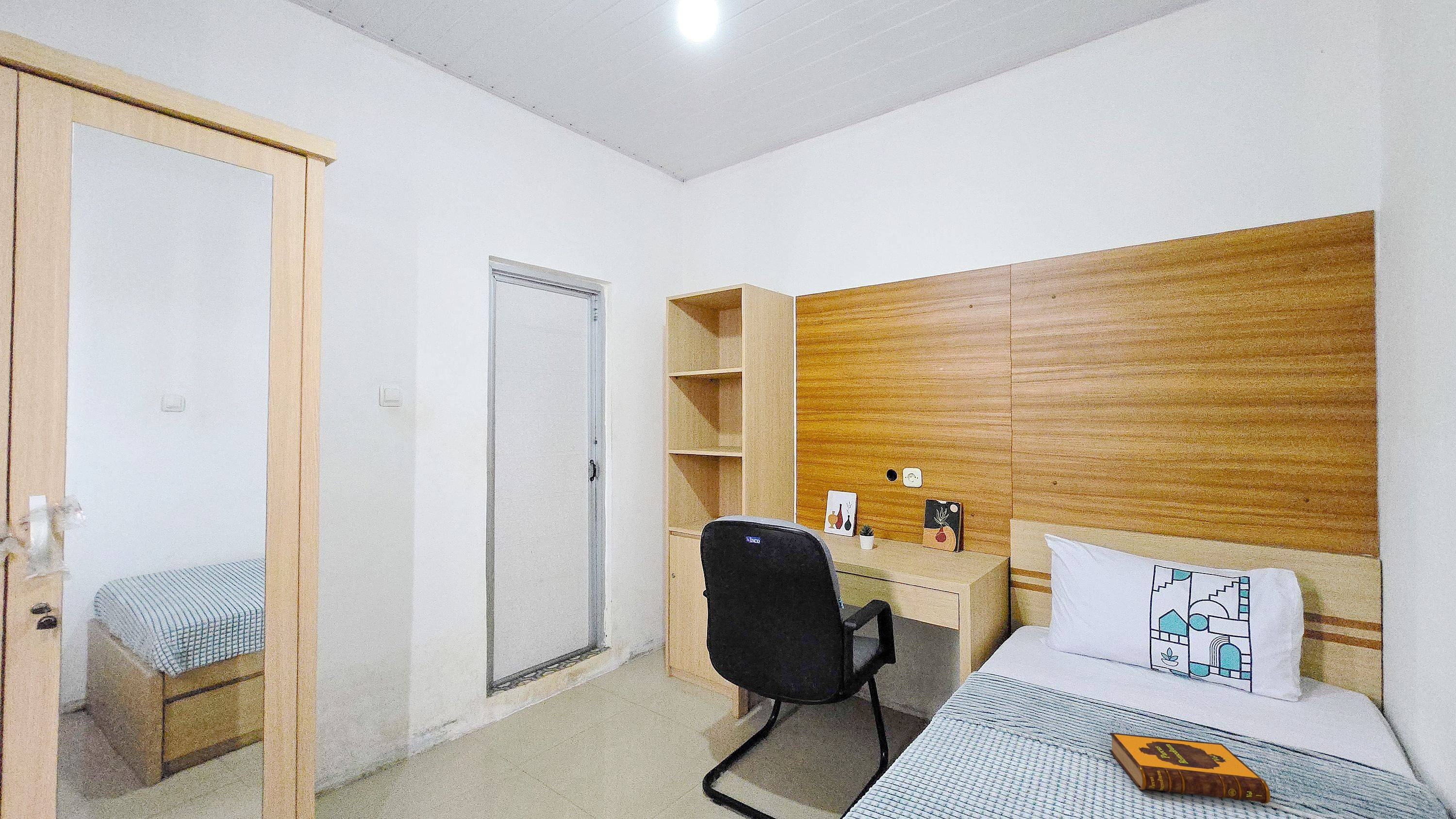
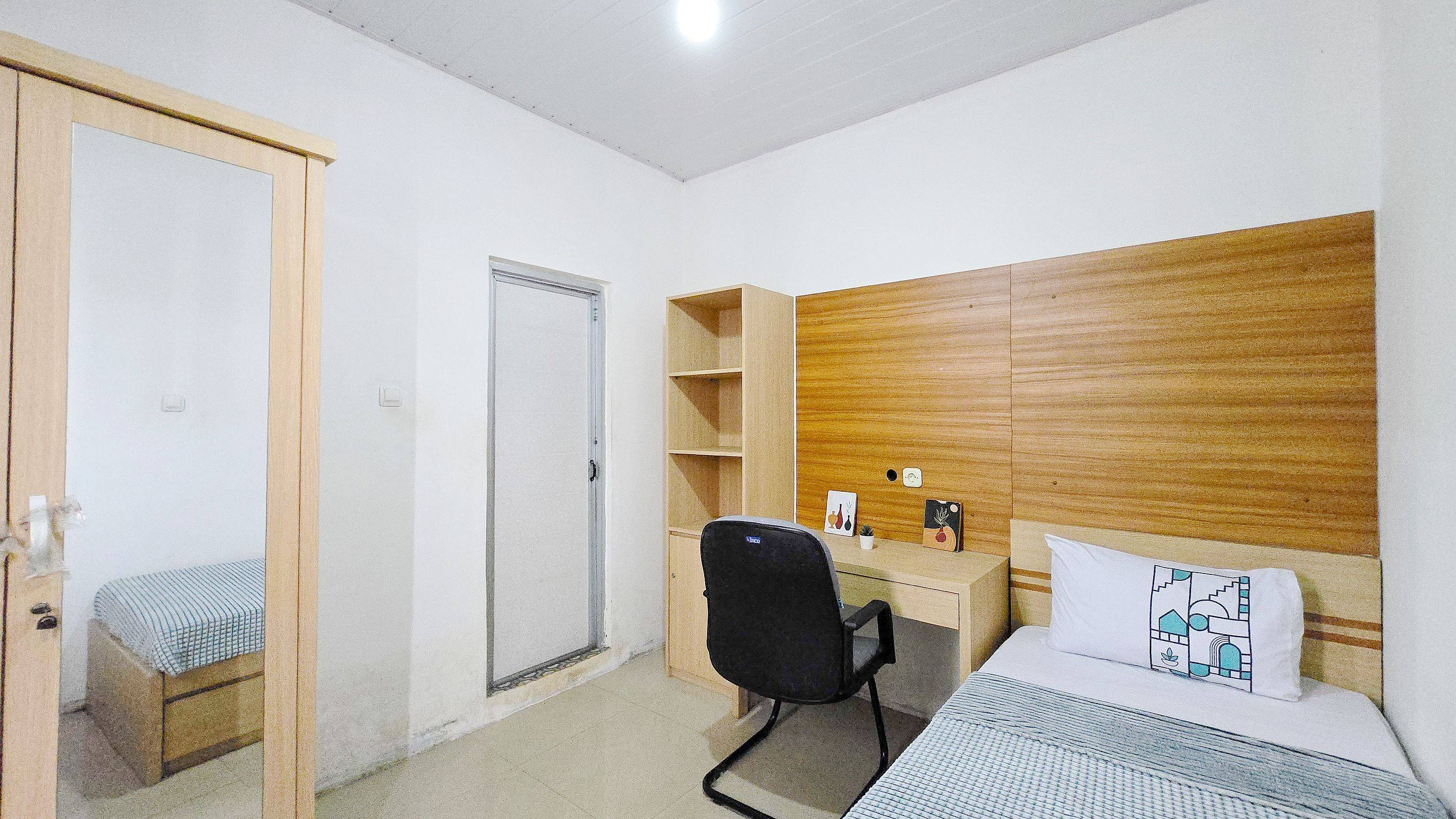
- hardback book (1184, 768)
